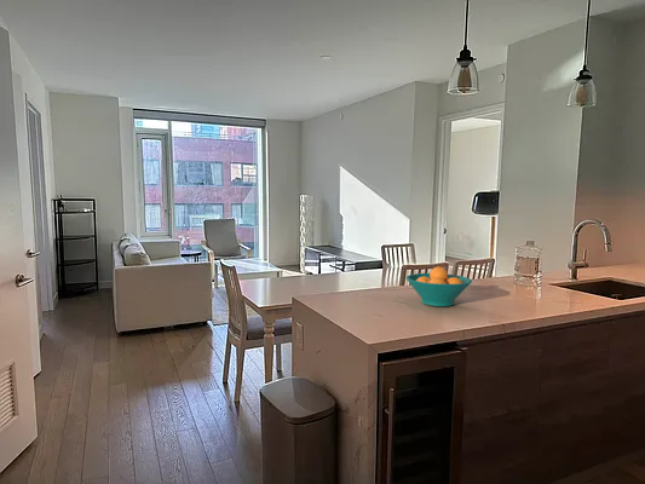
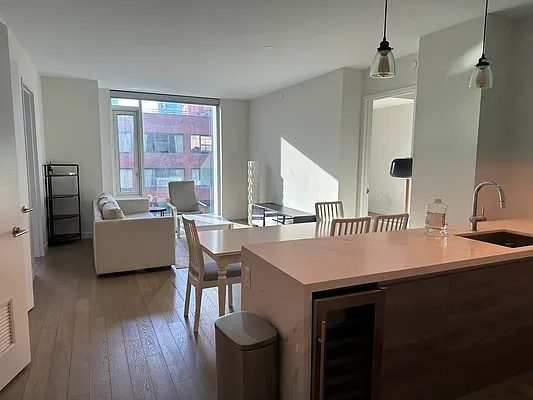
- fruit bowl (438, 284)
